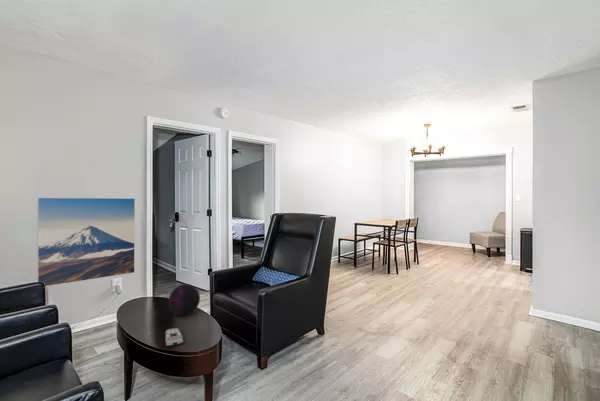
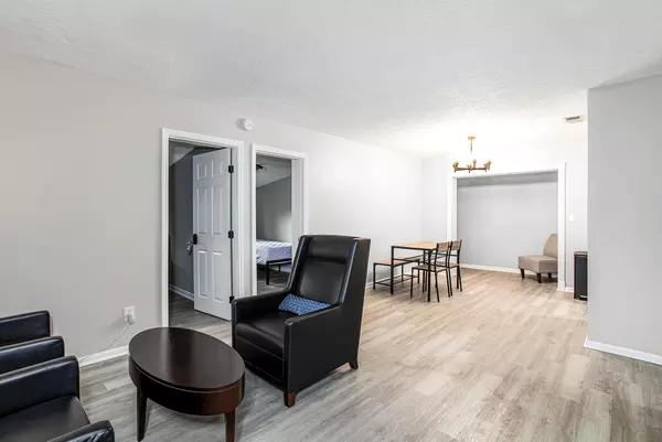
- remote control (173, 336)
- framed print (90, 238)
- decorative orb (184, 299)
